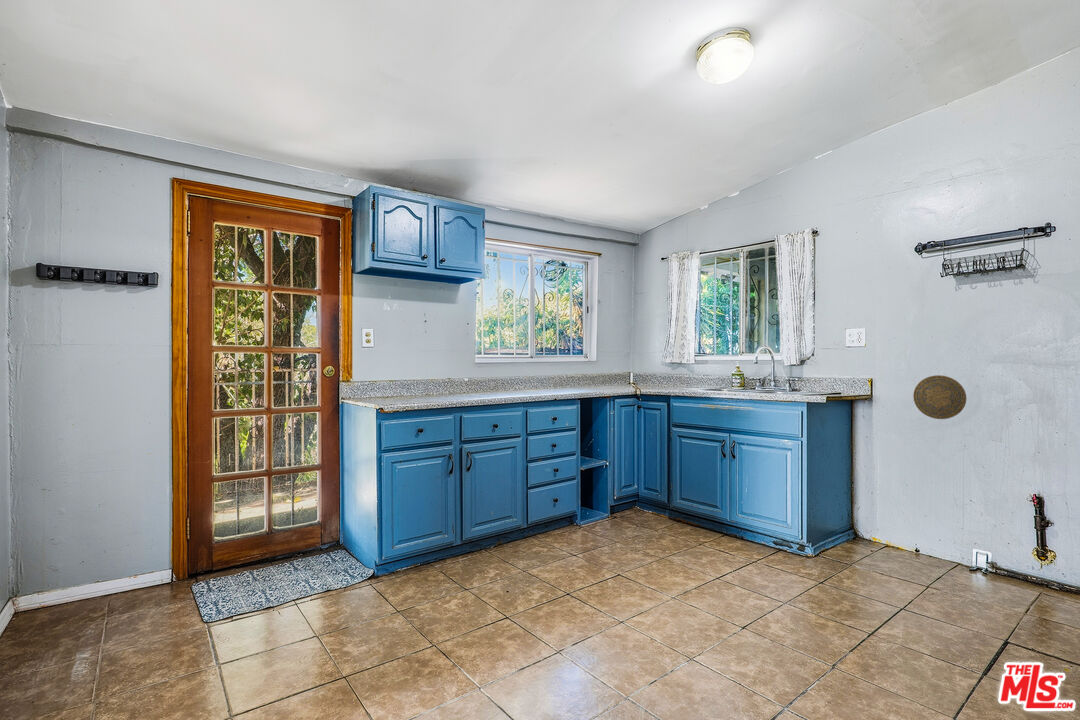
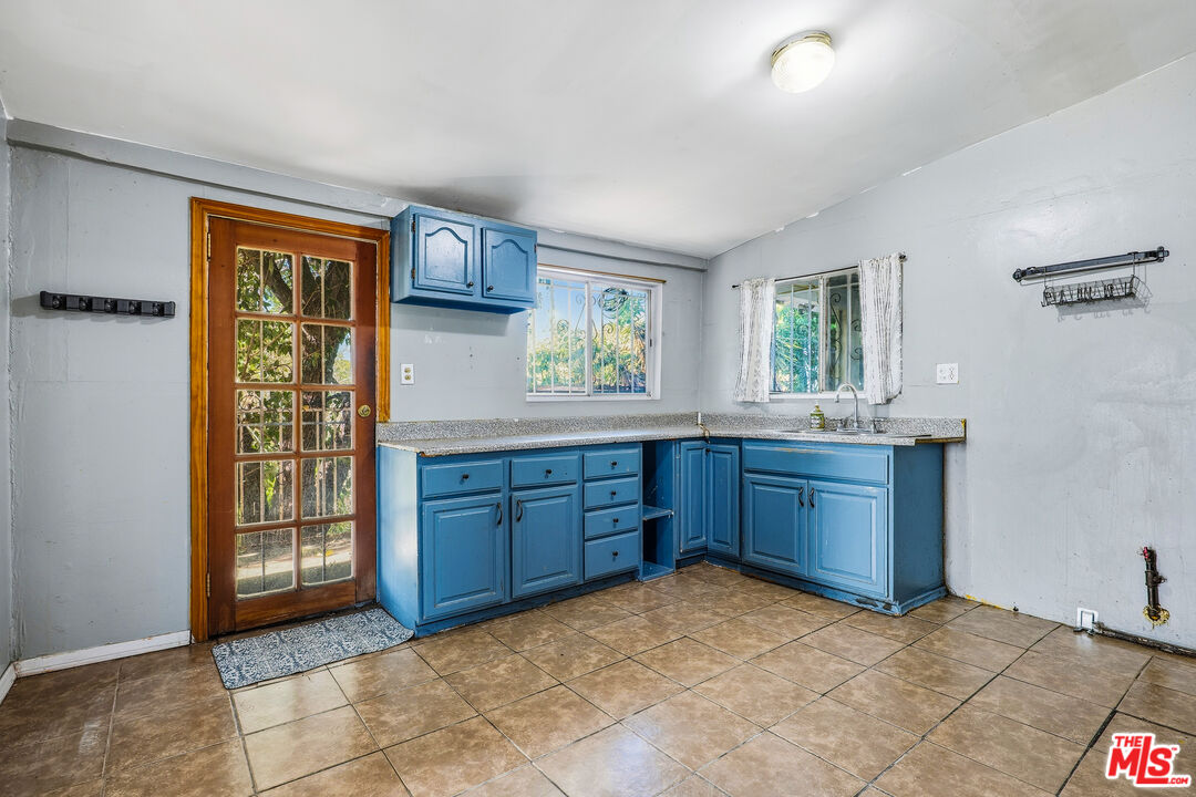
- decorative plate (938, 397)
